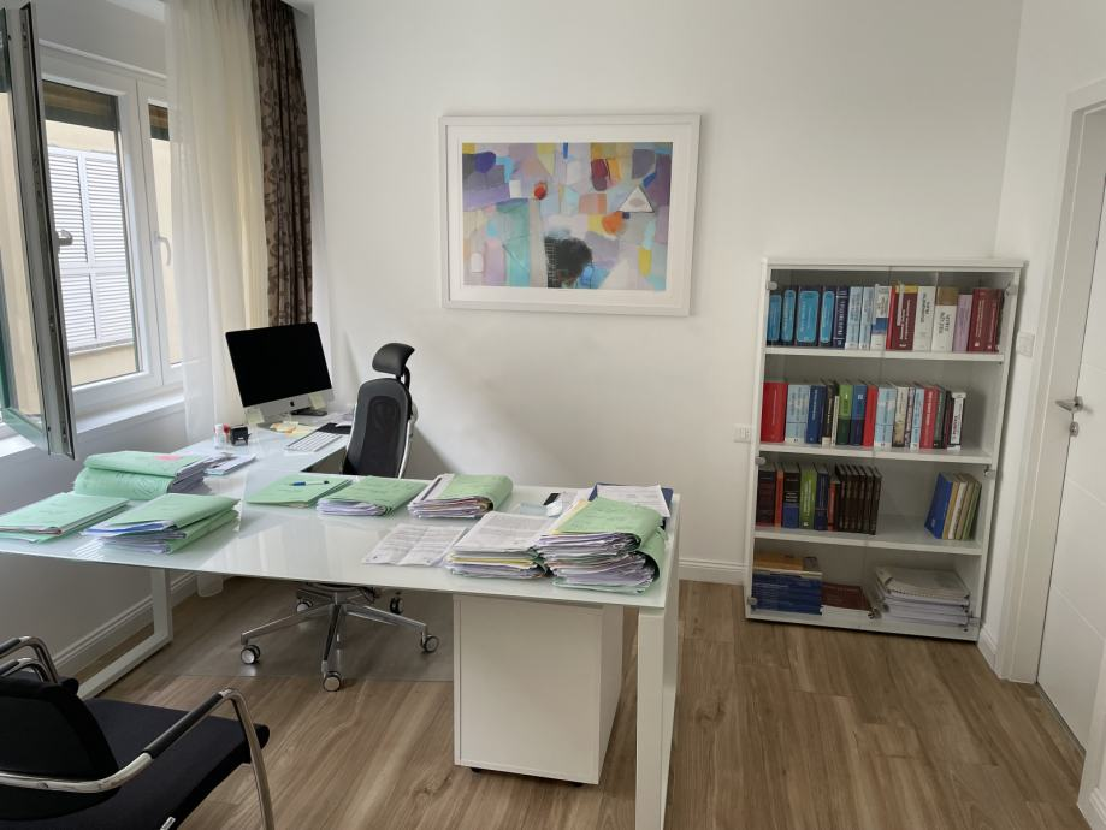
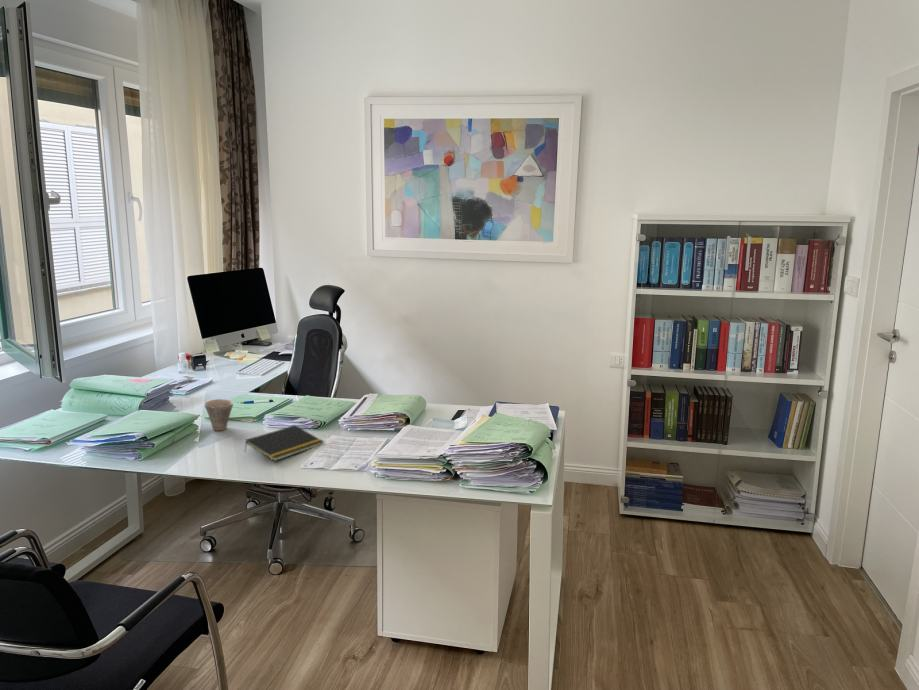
+ notepad (285, 442)
+ cup (219, 415)
